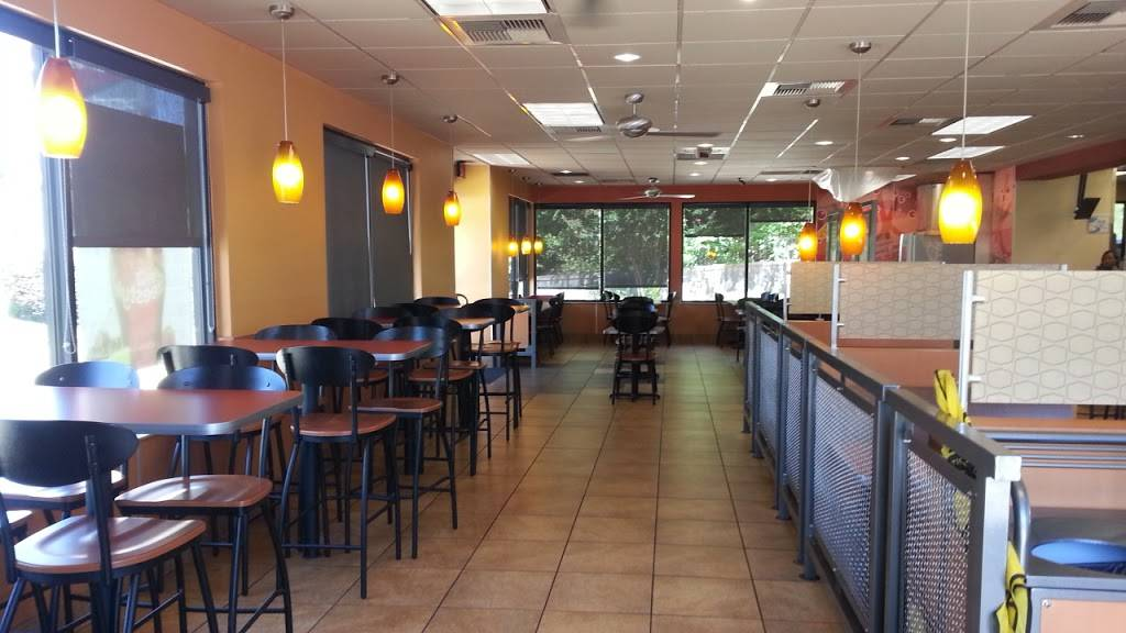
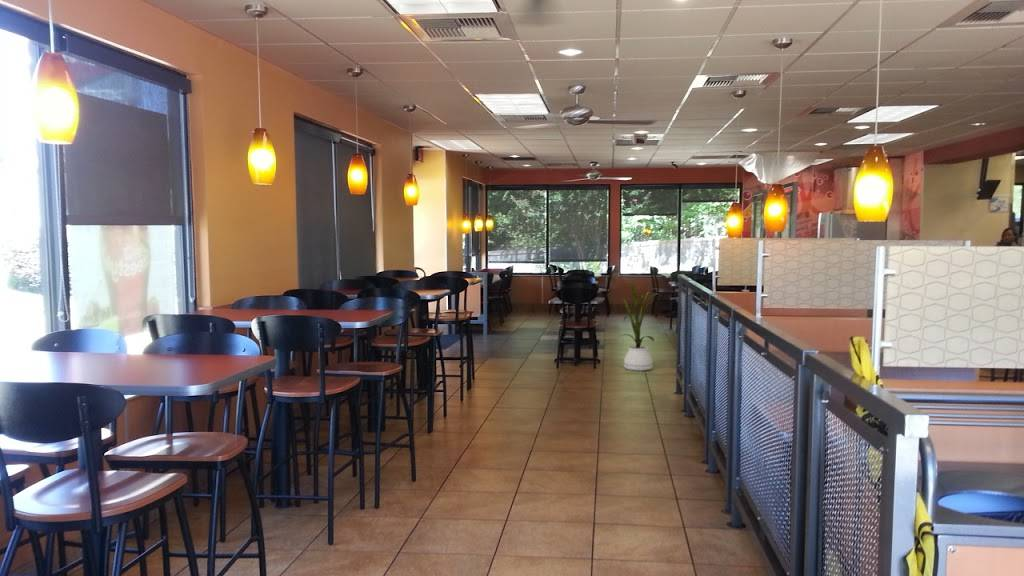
+ house plant (637, 324)
